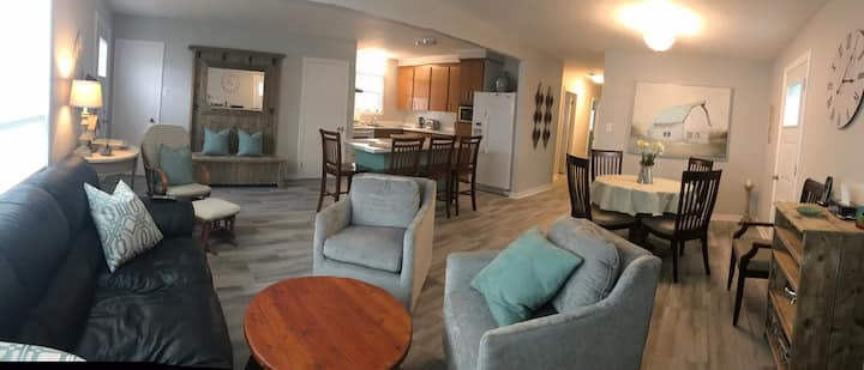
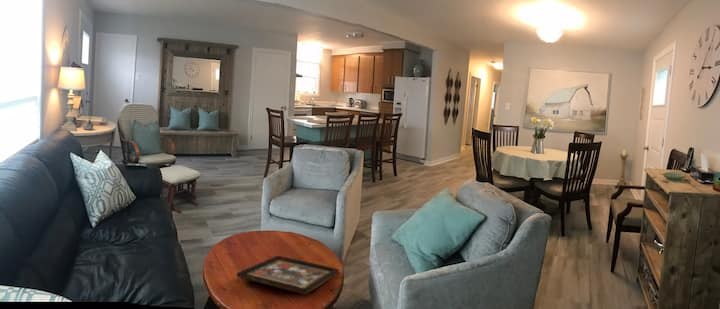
+ decorative tray (289, 272)
